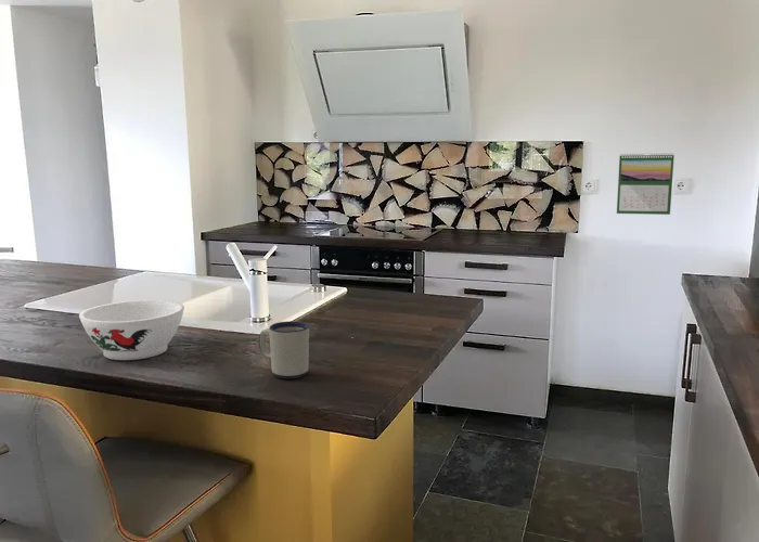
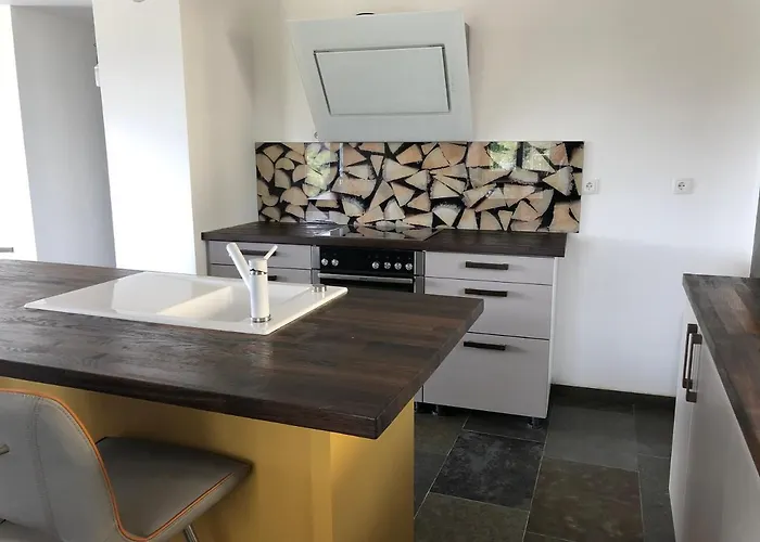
- bowl (134, 331)
- mug (283, 348)
- calendar (644, 183)
